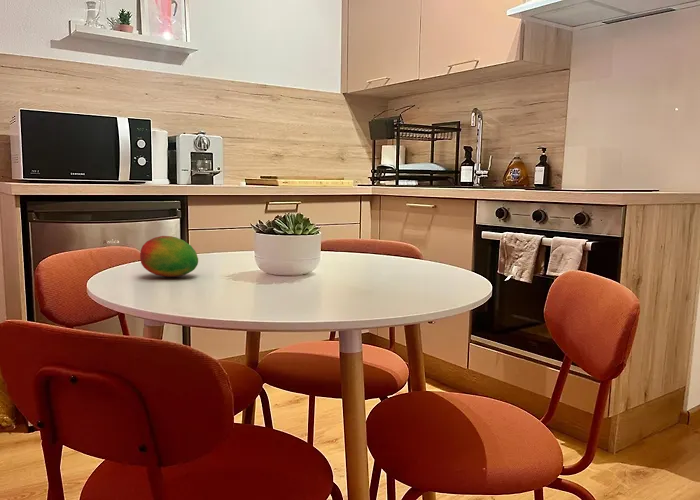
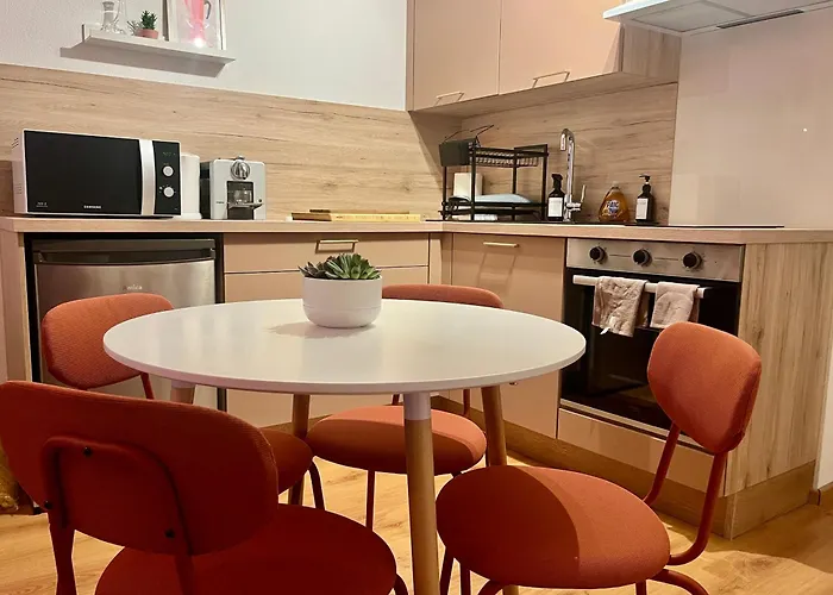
- fruit (170, 256)
